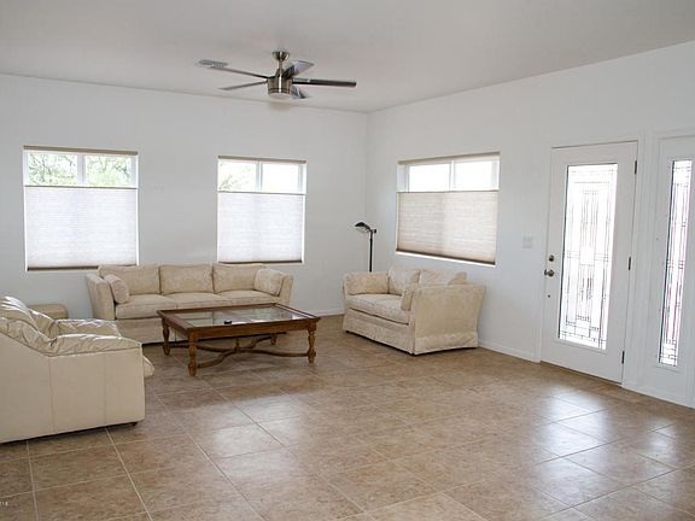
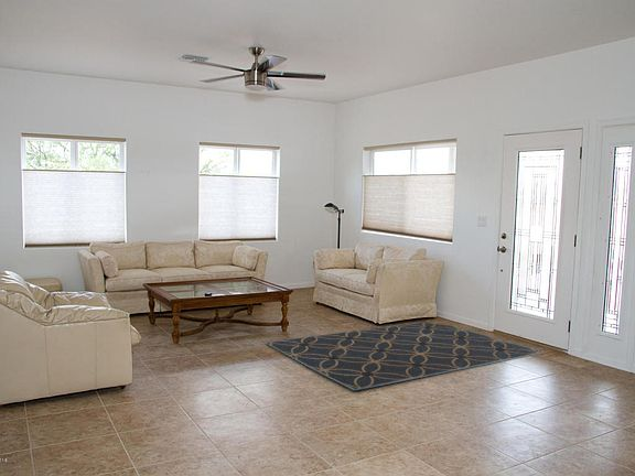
+ rug (402, 347)
